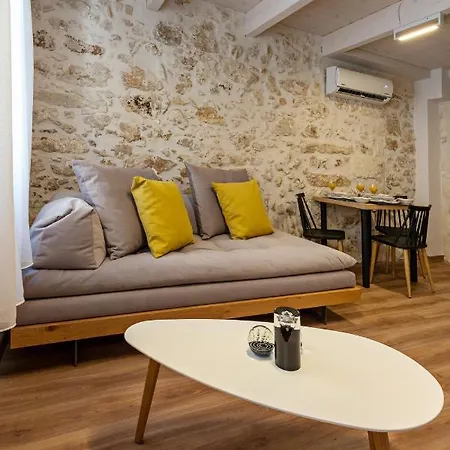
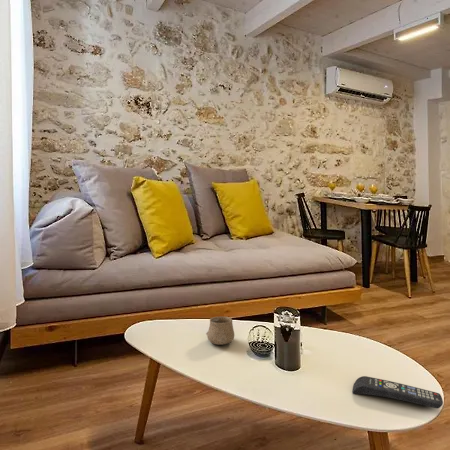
+ cup (221, 331)
+ remote control (395, 391)
